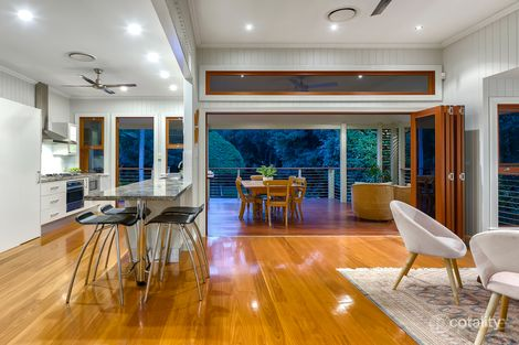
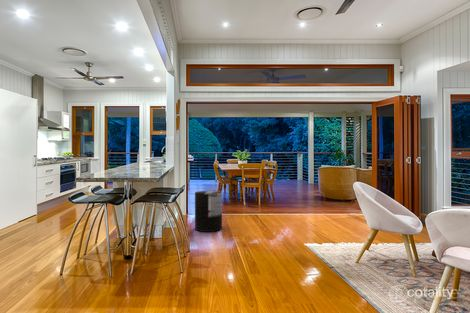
+ trash can (208, 210)
